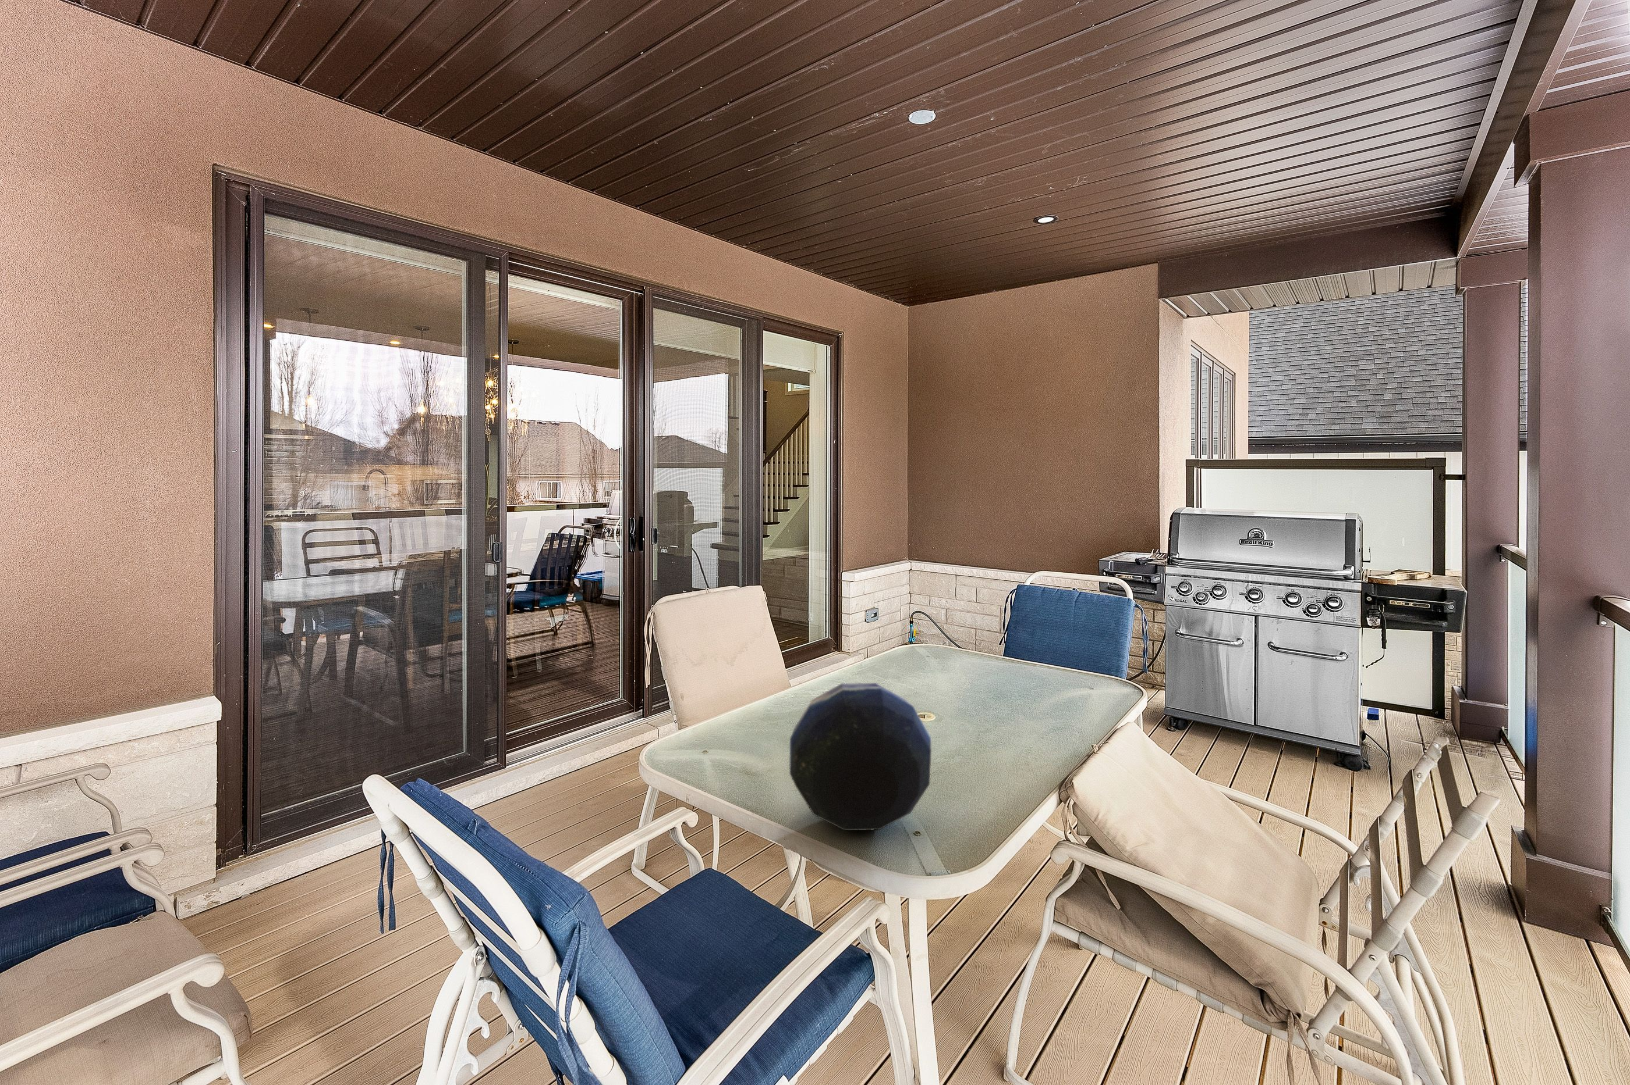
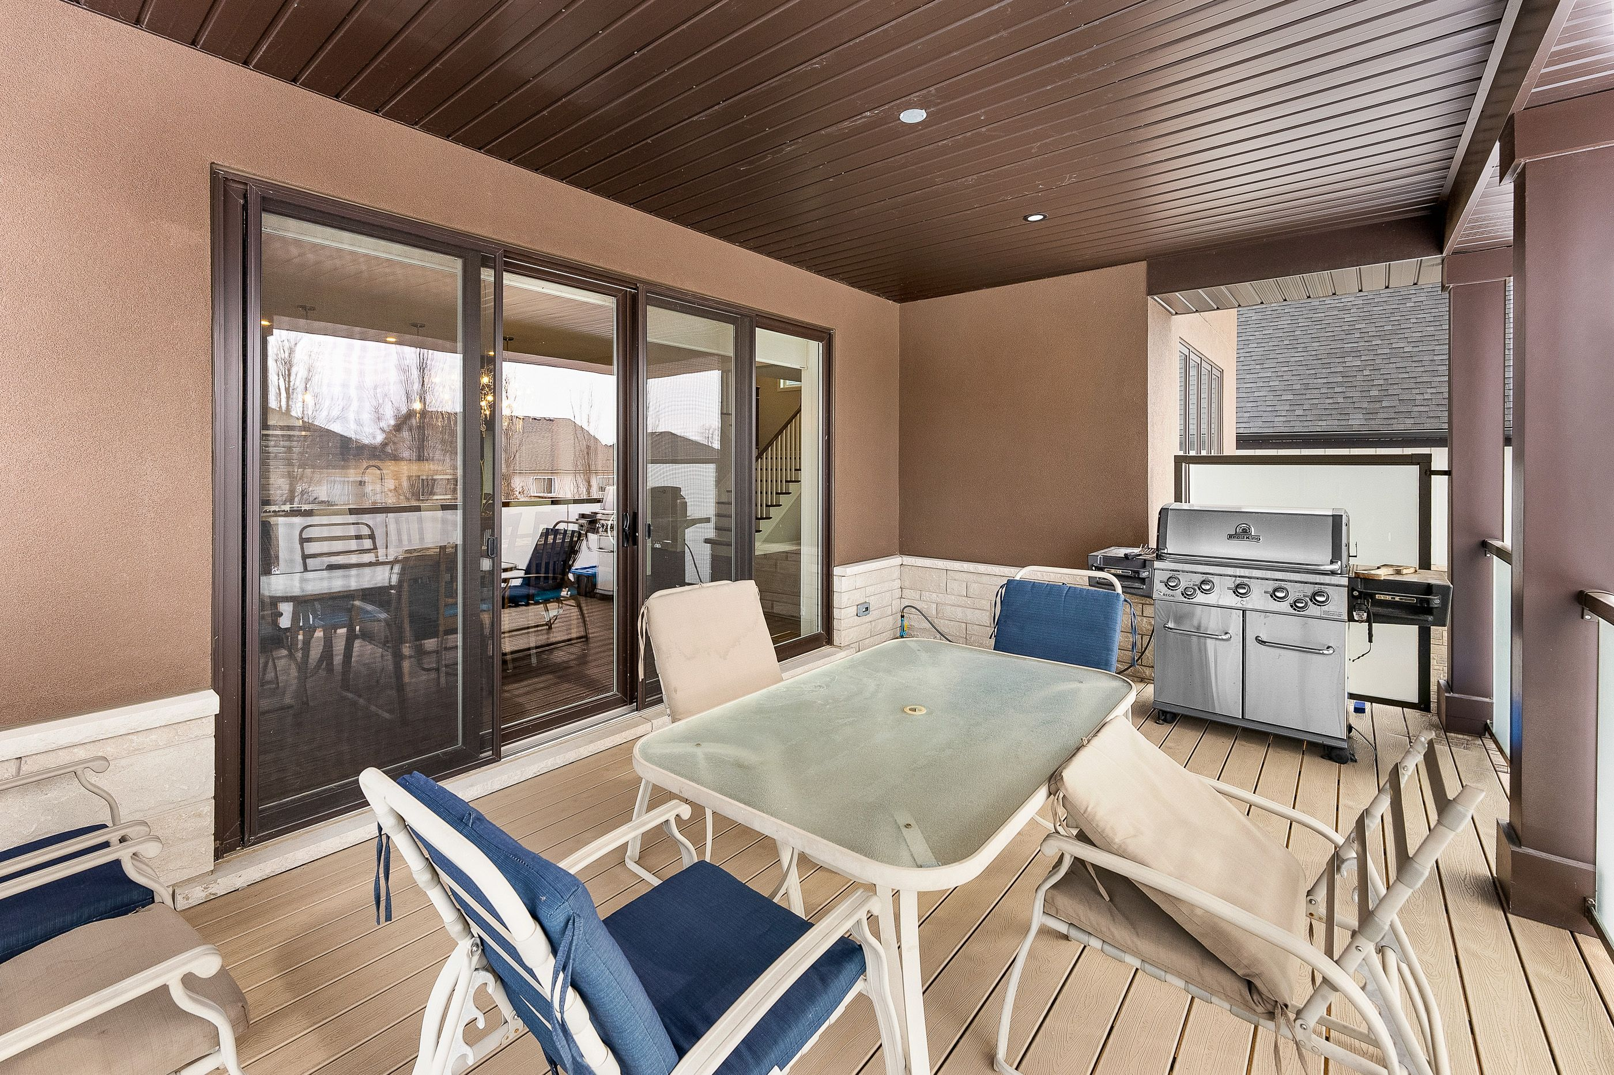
- decorative orb (859, 754)
